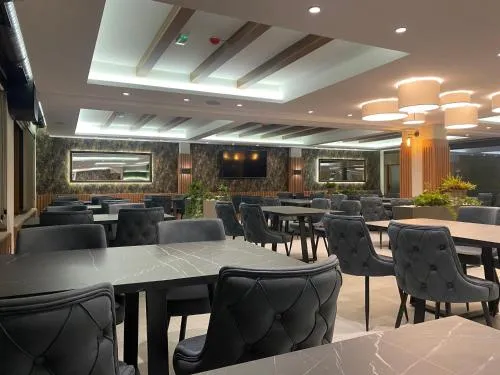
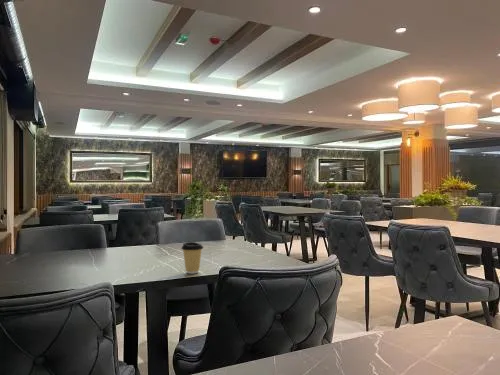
+ coffee cup (192, 257)
